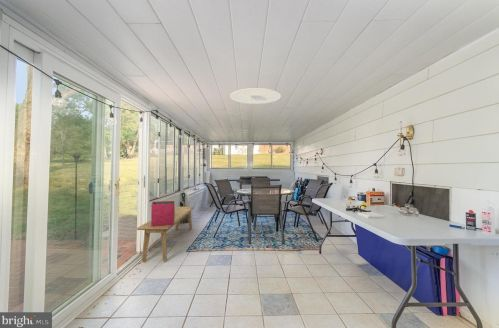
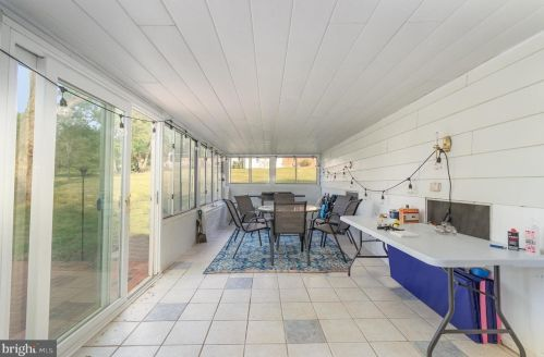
- storage bin (163, 212)
- ceiling light (255, 94)
- bench (171, 227)
